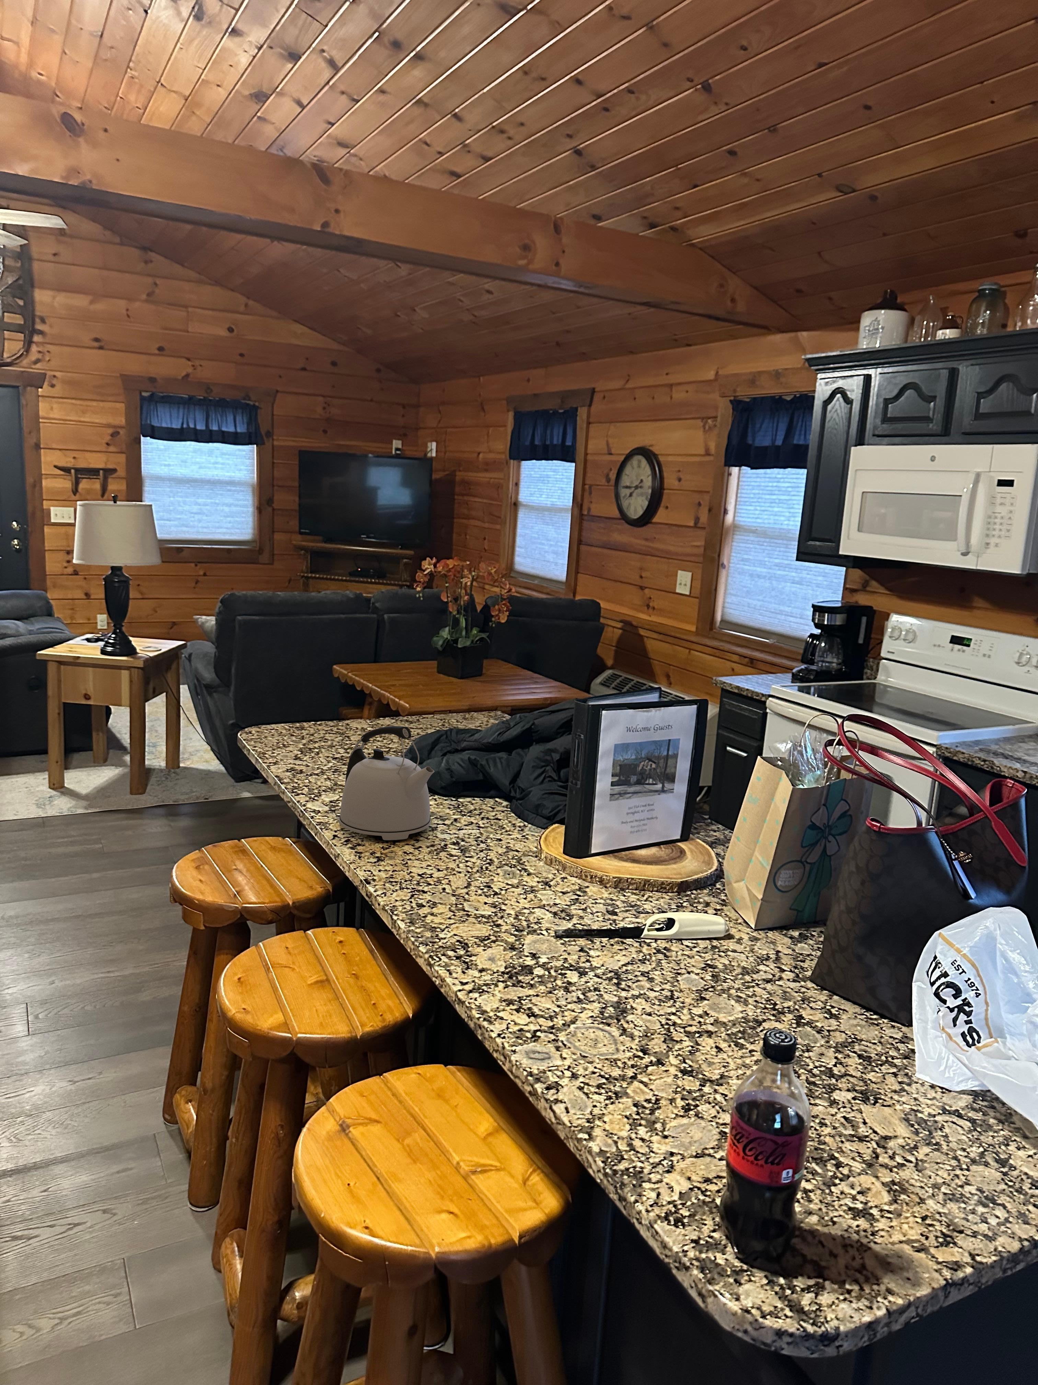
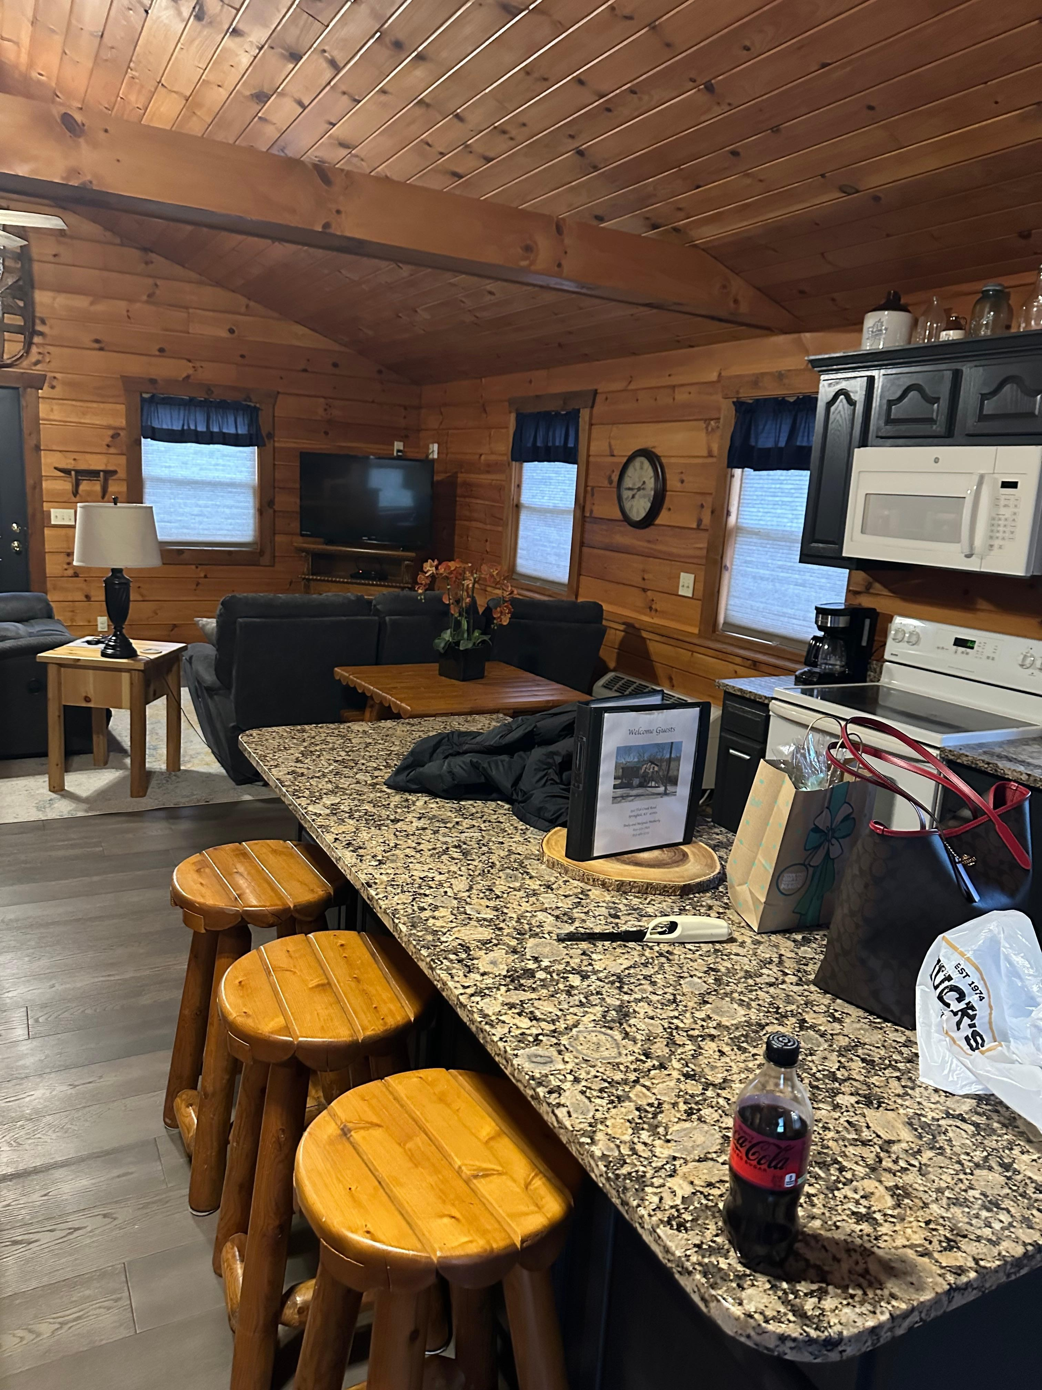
- kettle (389, 775)
